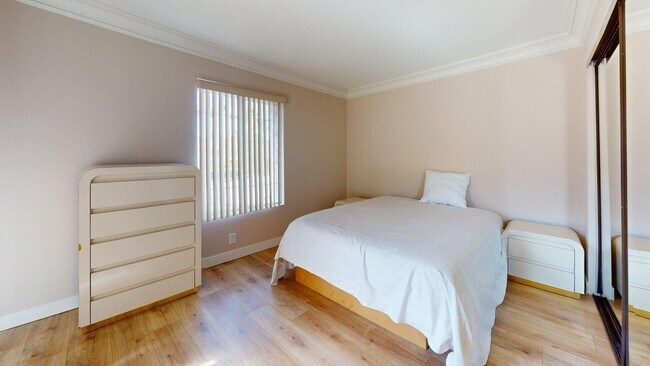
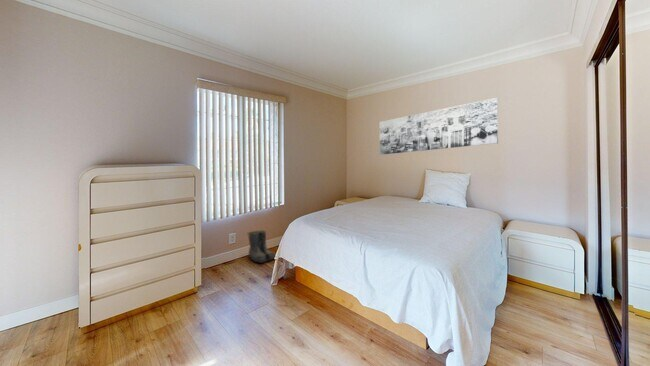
+ wall art (429, 131)
+ boots (260, 245)
